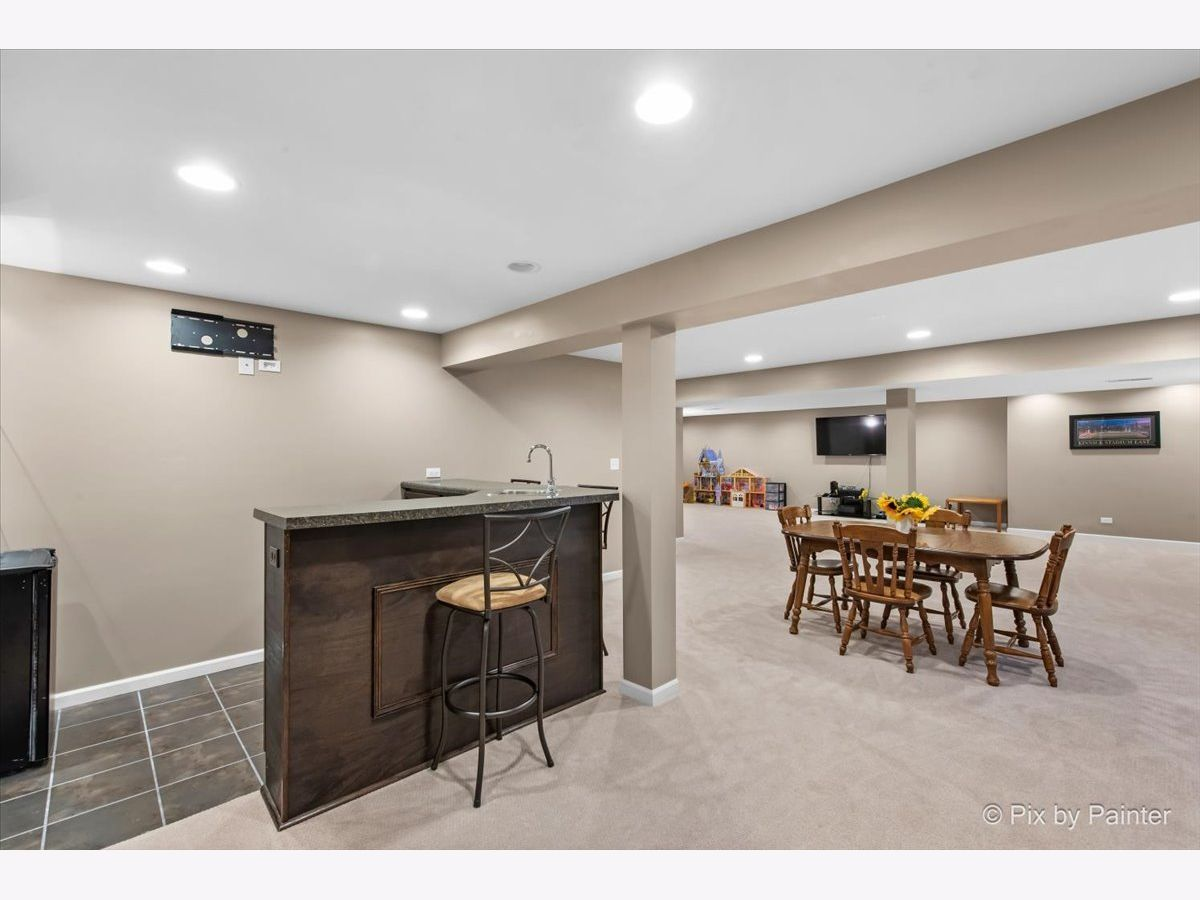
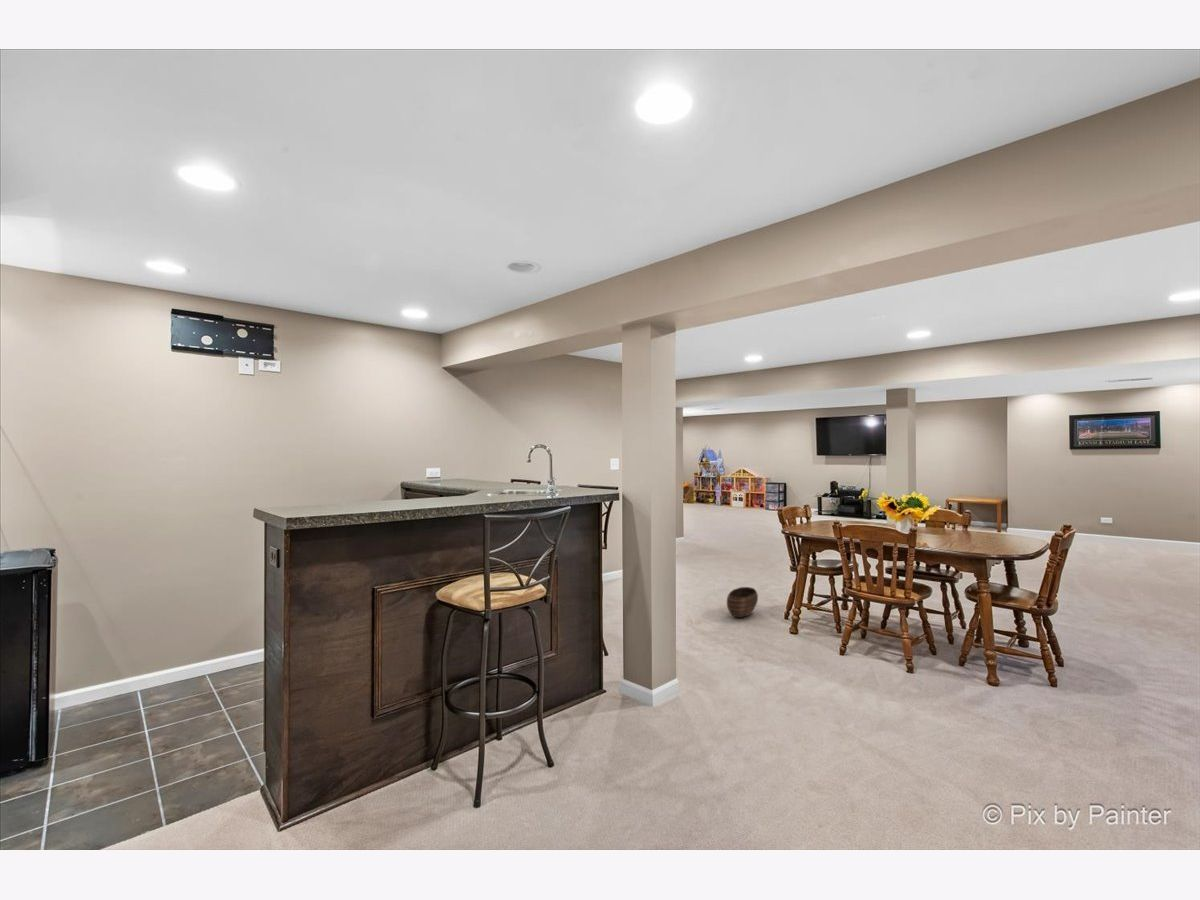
+ basket (742, 603)
